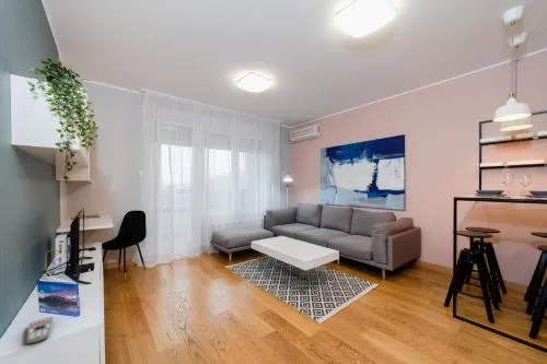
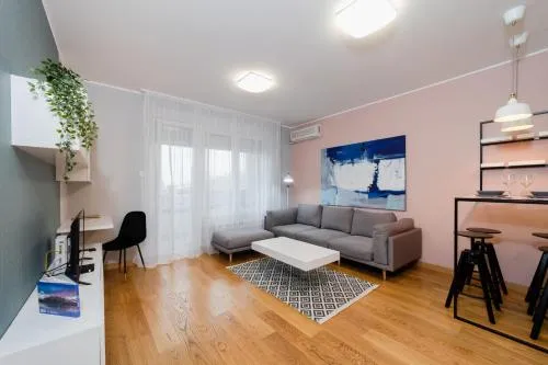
- remote control (39, 330)
